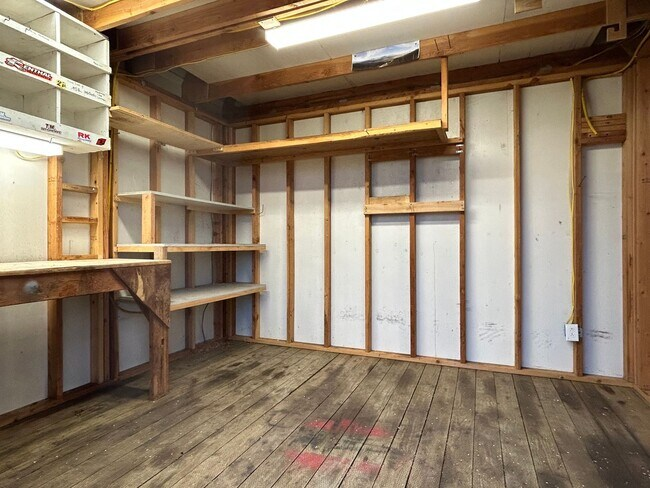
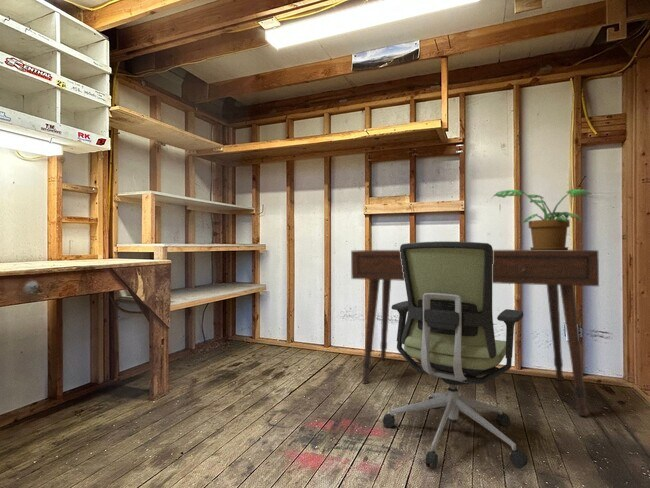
+ potted plant (541, 218)
+ desk (492, 282)
+ office chair (450, 339)
